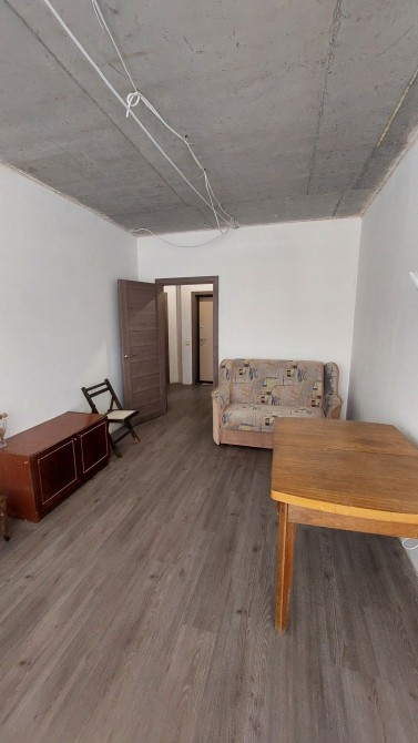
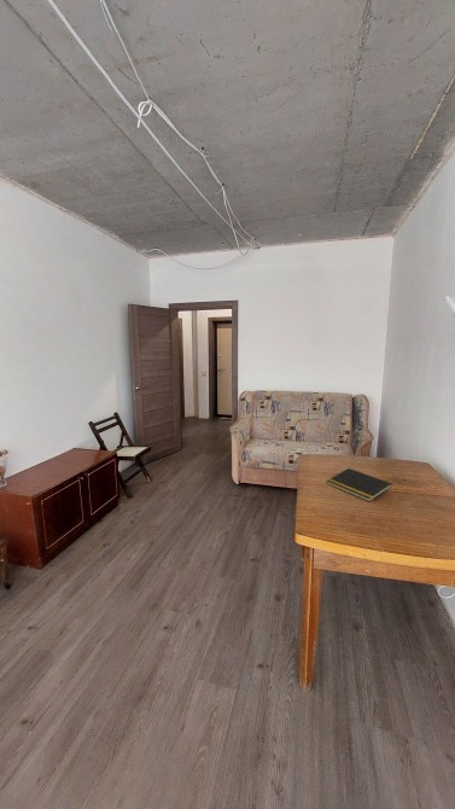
+ notepad (357, 483)
